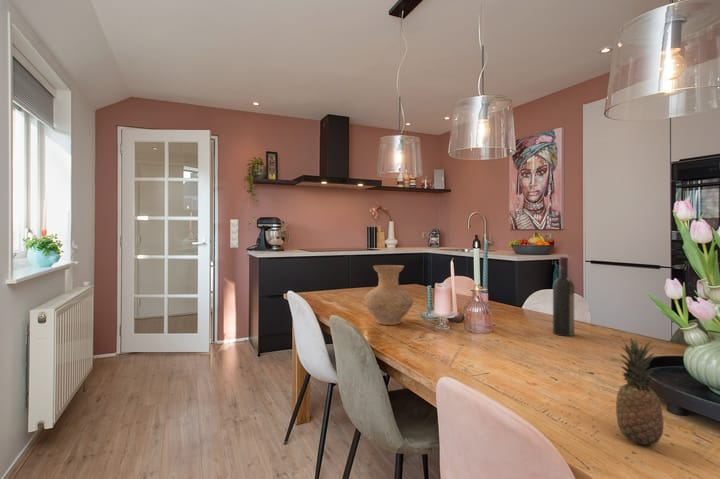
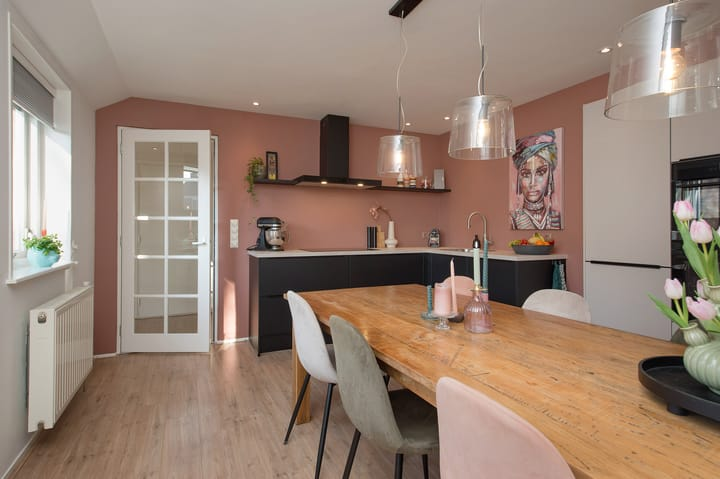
- wine bottle (563, 295)
- vase (388, 294)
- fruit (639, 388)
